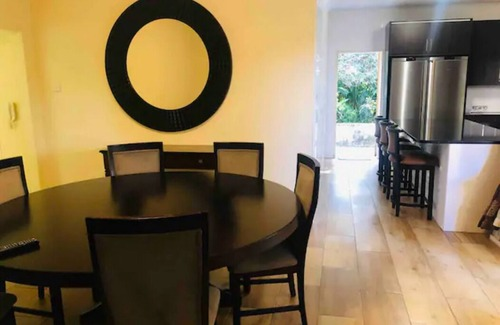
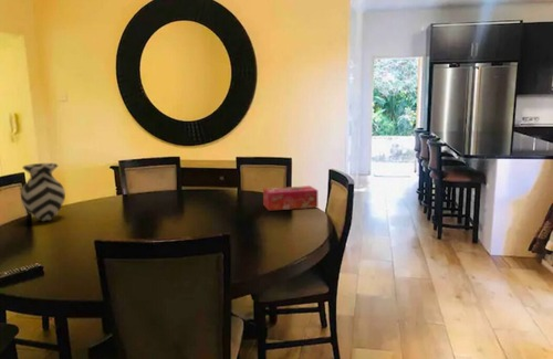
+ vase (42, 192)
+ tissue box (290, 198)
